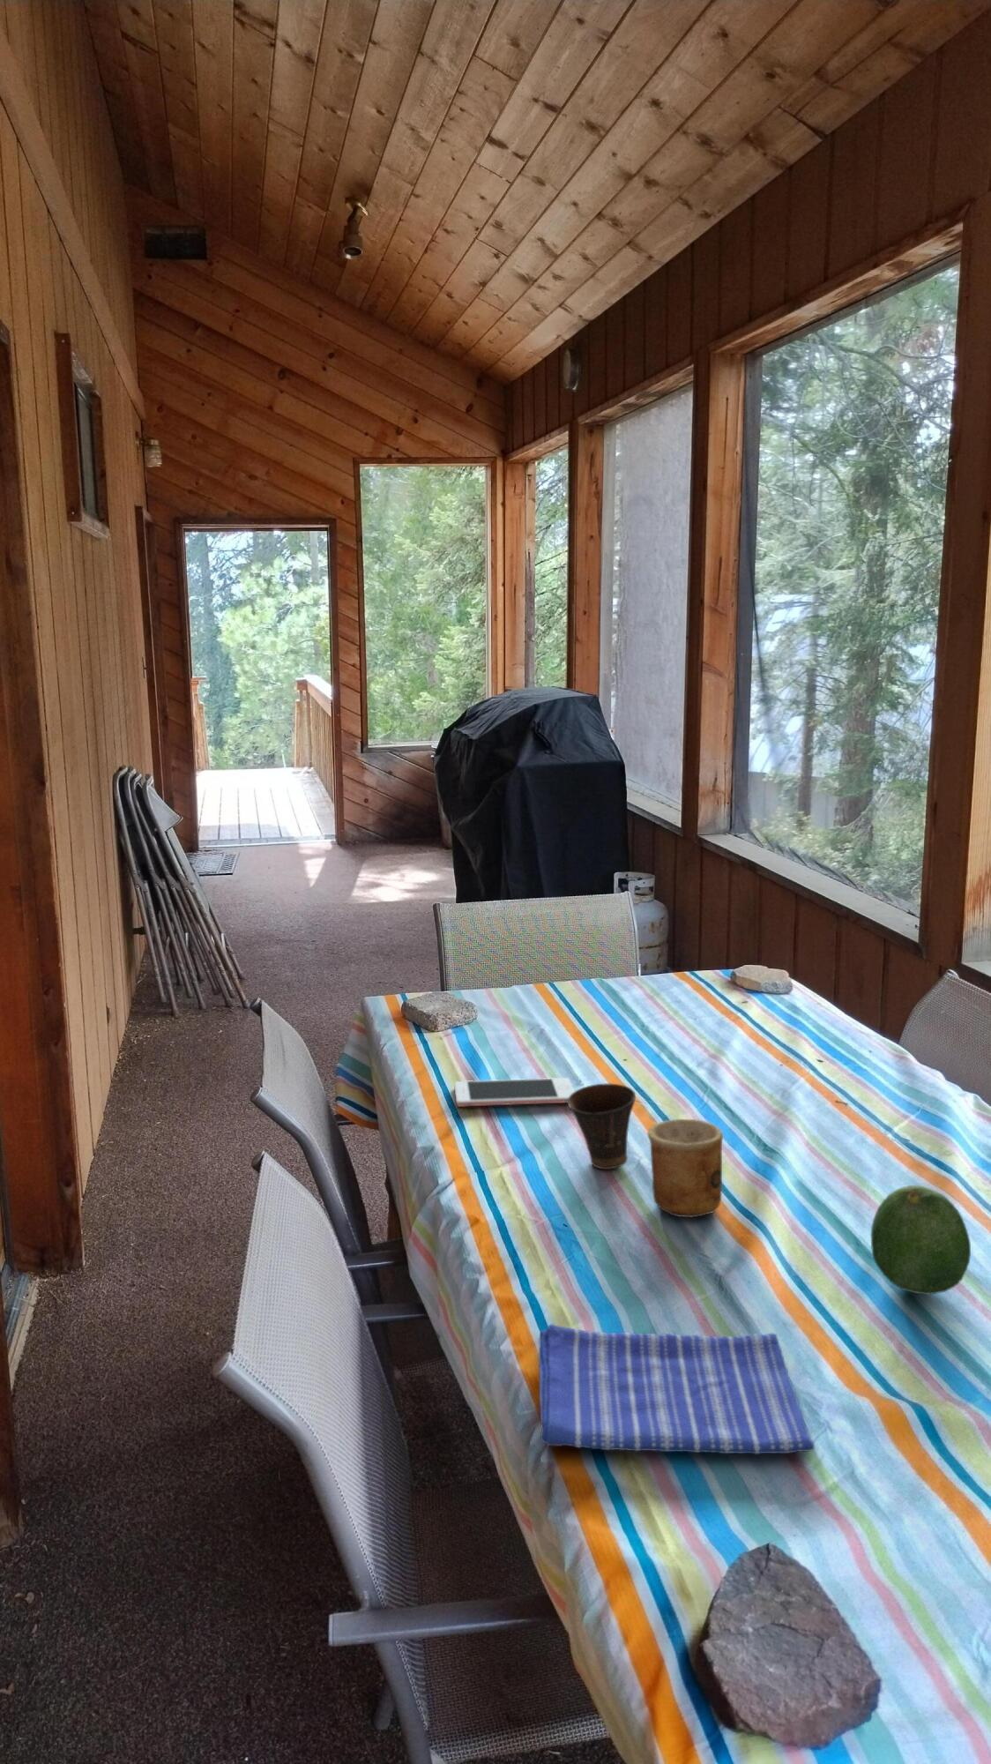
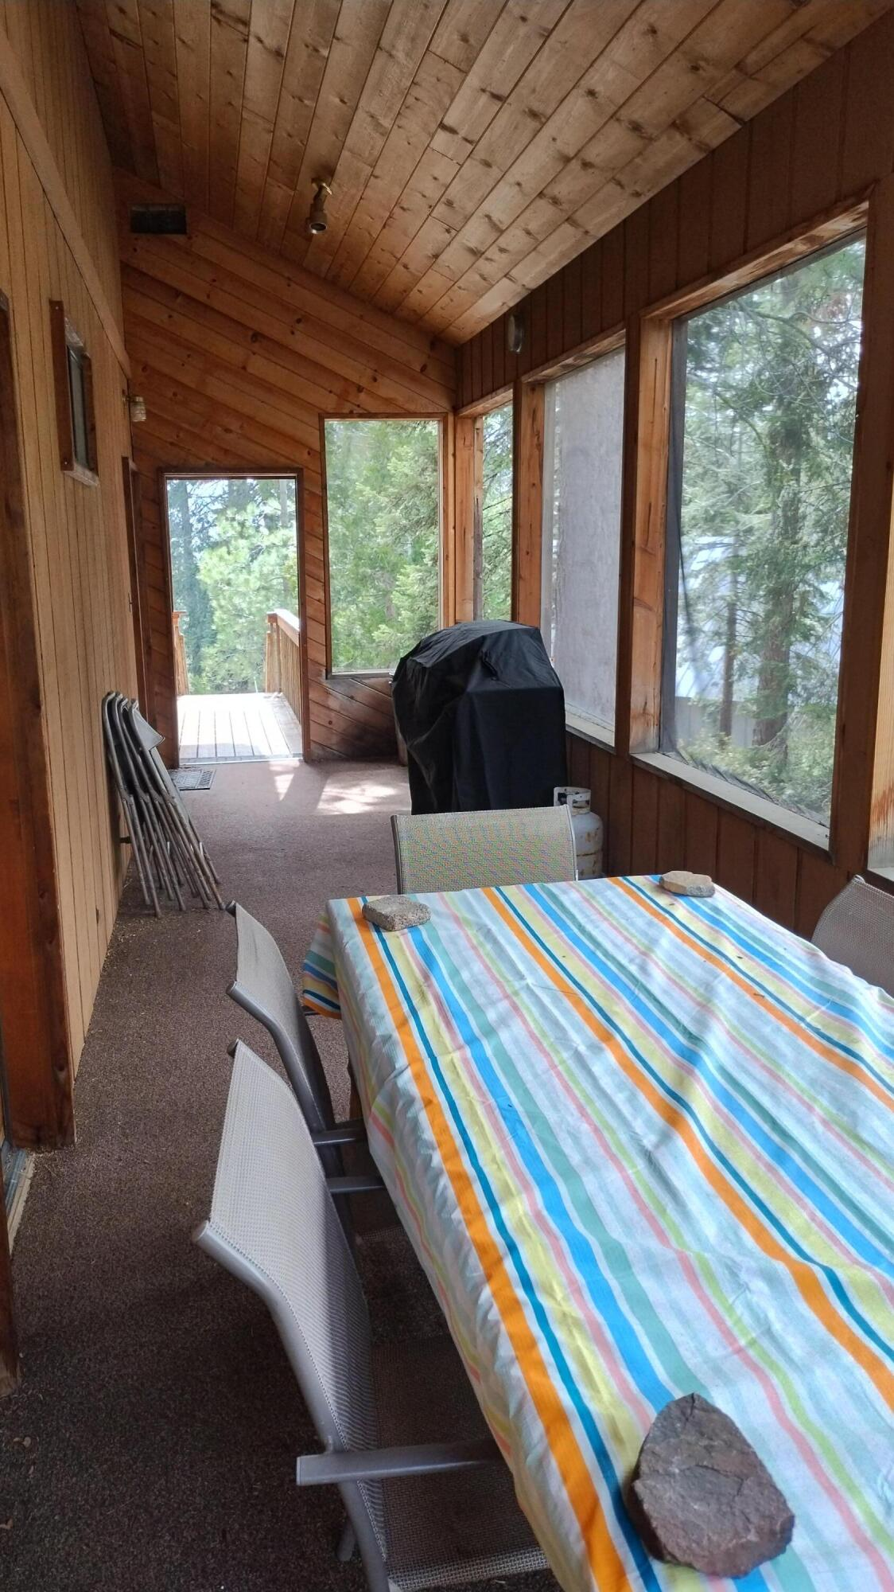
- dish towel (665, 1385)
- fruit (921, 1237)
- cup (684, 1168)
- cell phone (514, 1092)
- cup (601, 1129)
